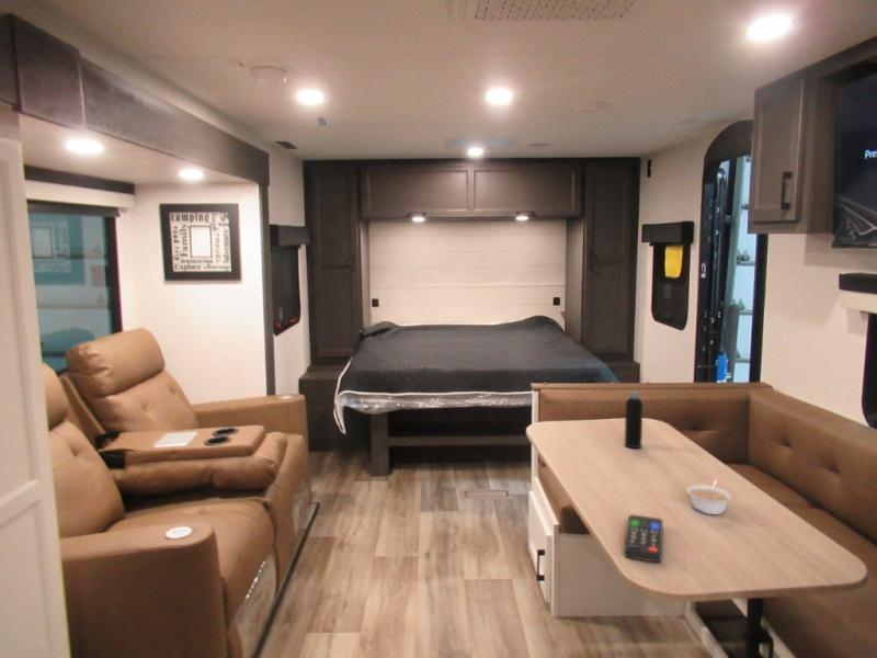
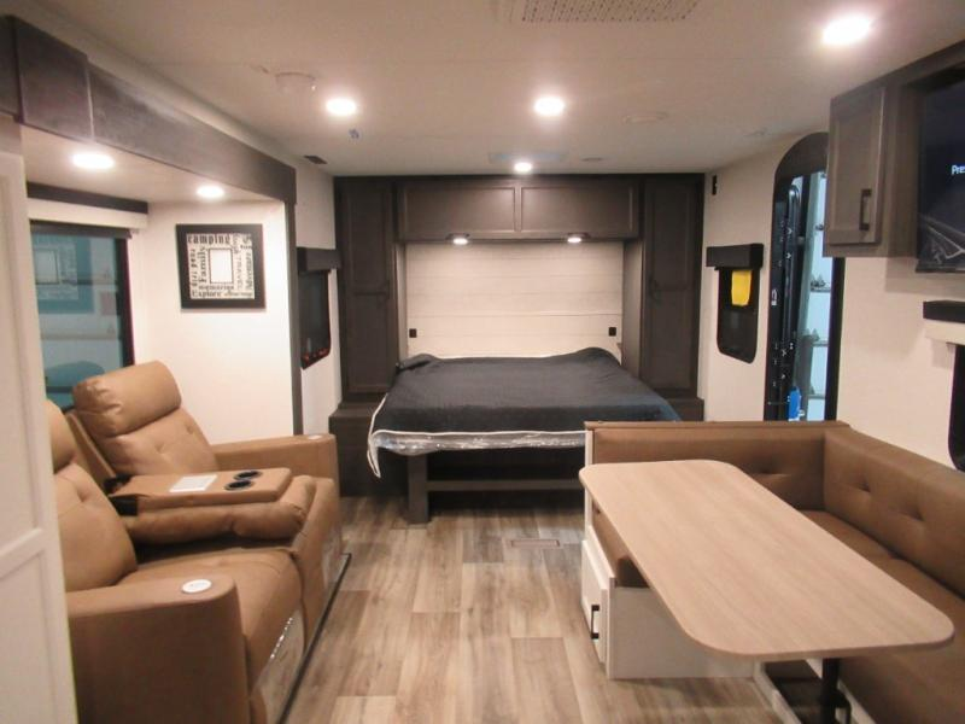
- legume (707, 498)
- remote control (643, 535)
- water bottle (634, 416)
